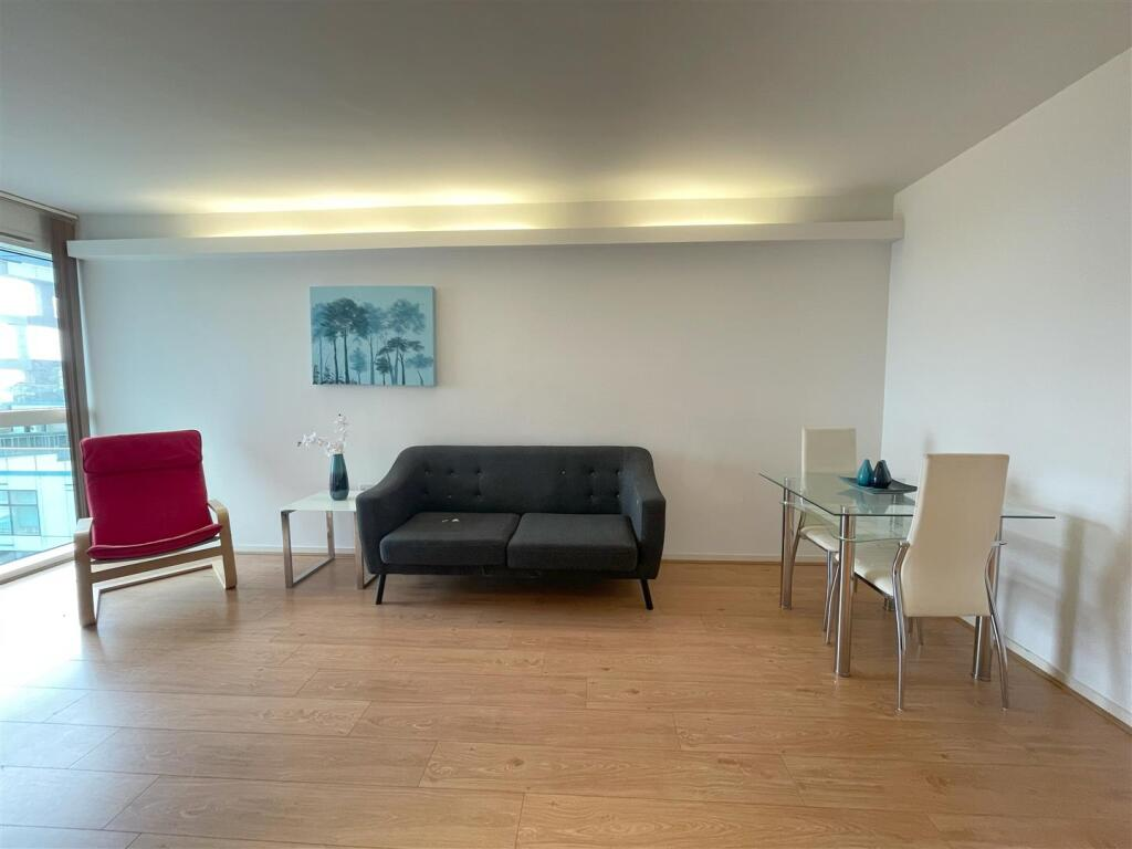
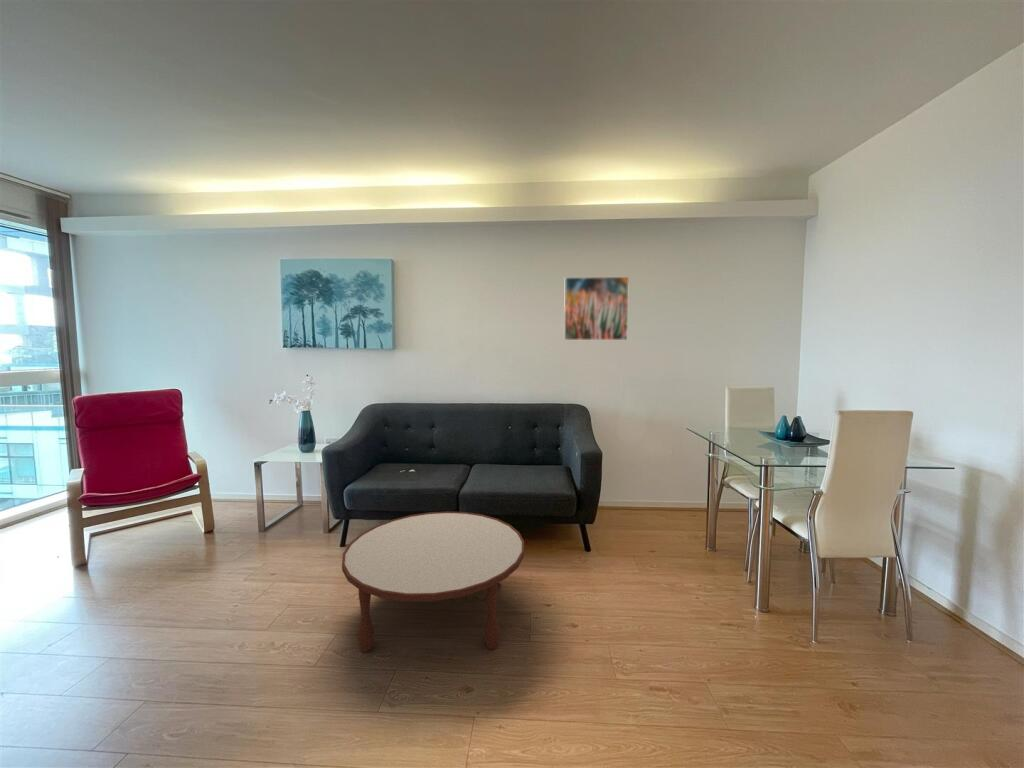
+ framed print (595, 308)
+ coffee table (437, 578)
